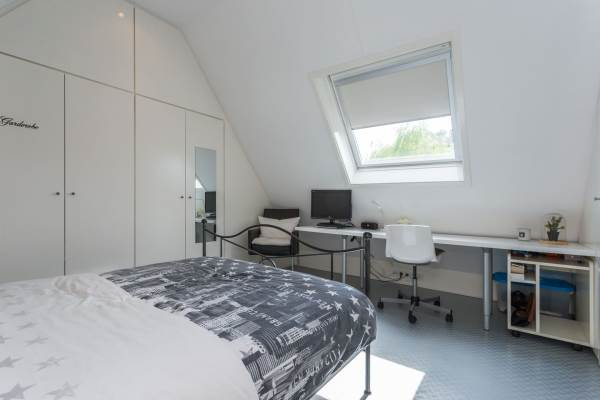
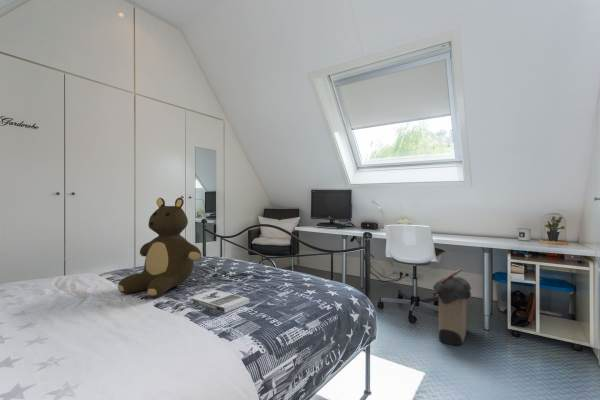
+ book (218, 300)
+ laundry hamper (451, 299)
+ teddy bear (159, 243)
